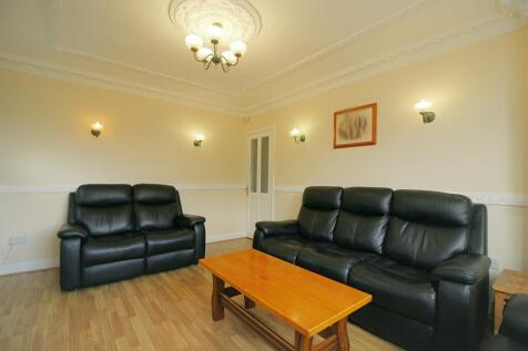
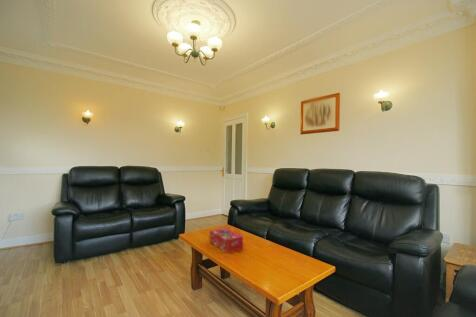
+ tissue box (225, 239)
